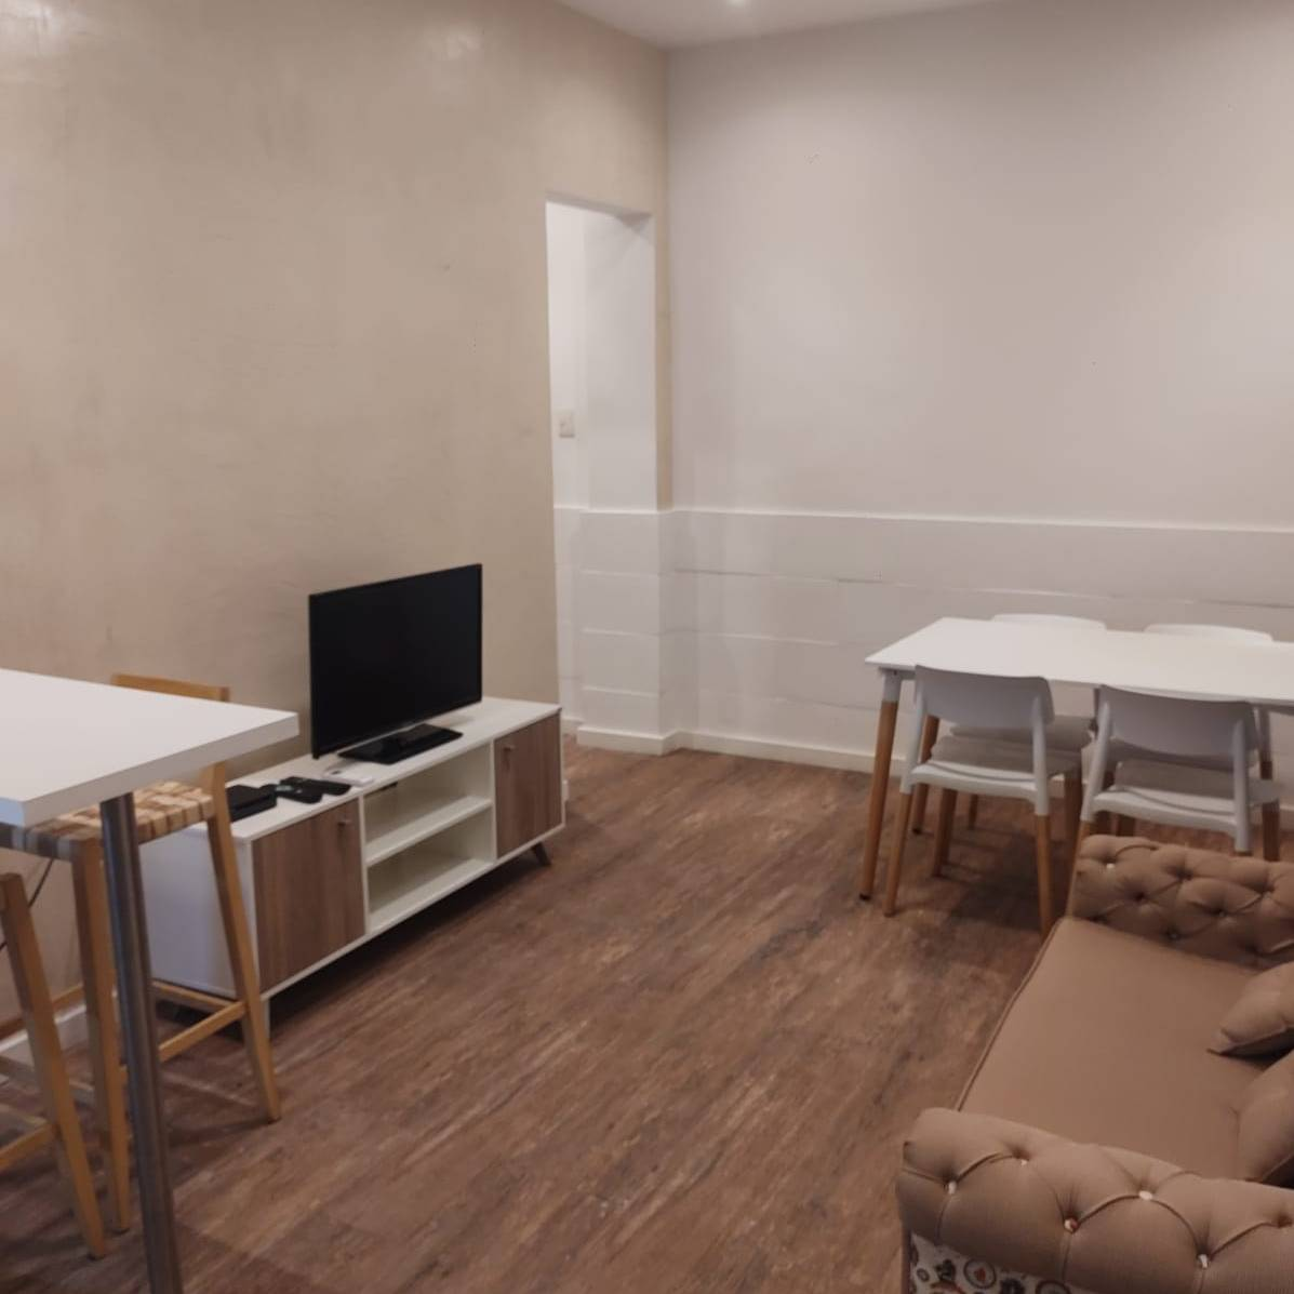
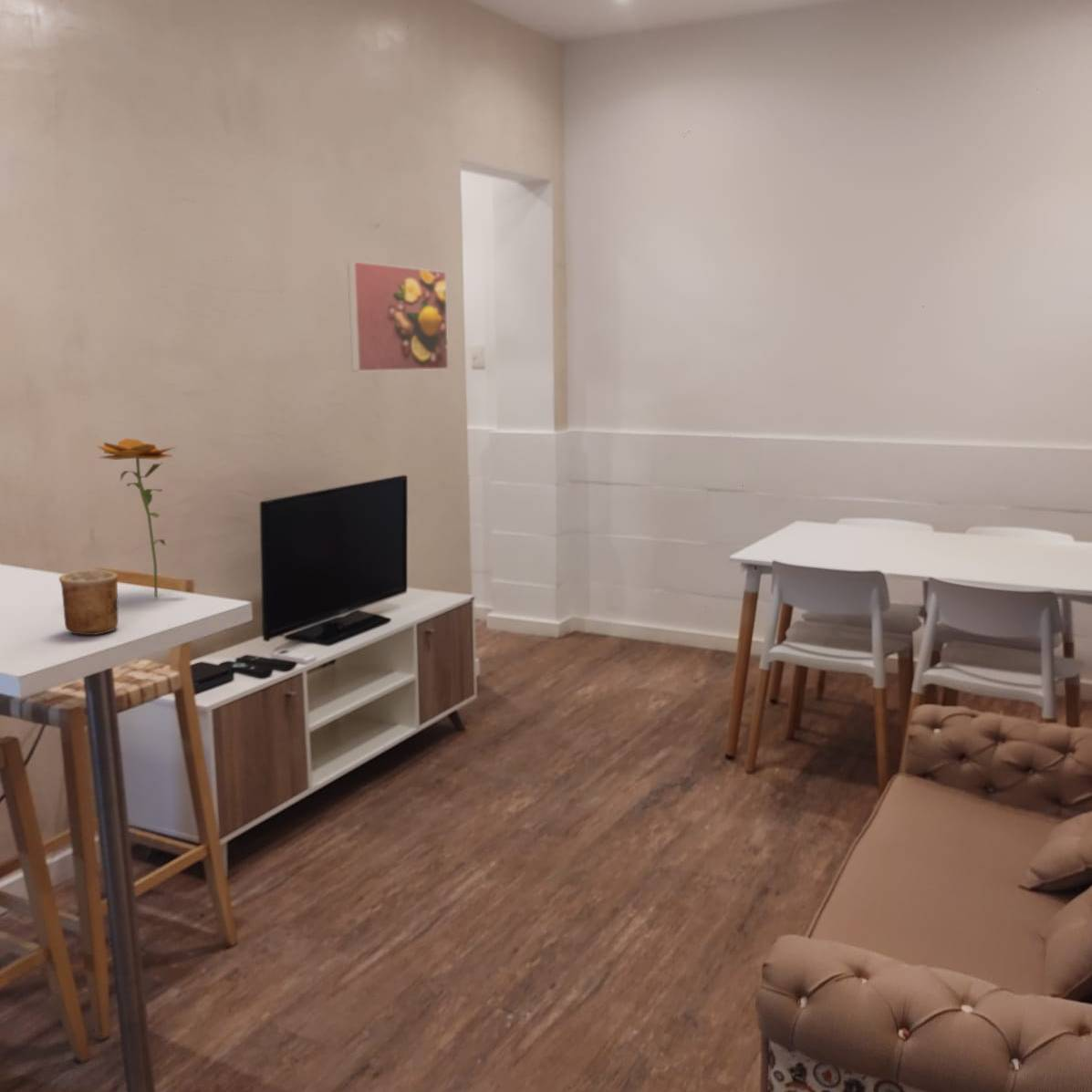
+ flower (148, 519)
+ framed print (400, 318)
+ cup (90, 602)
